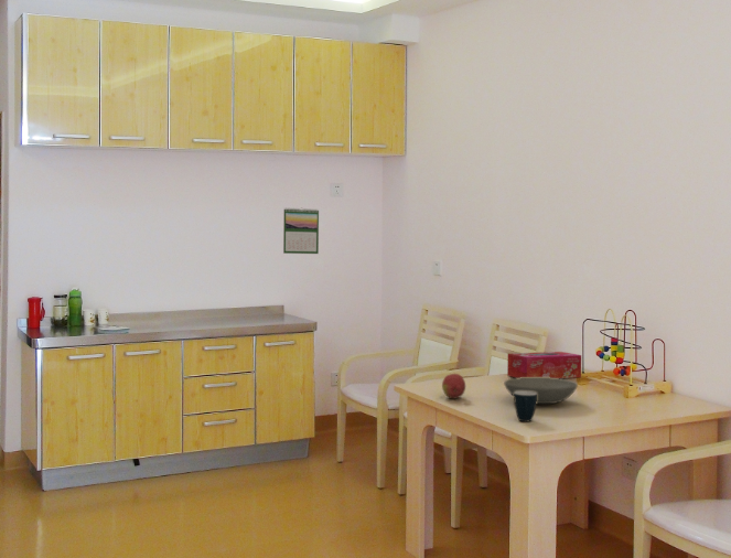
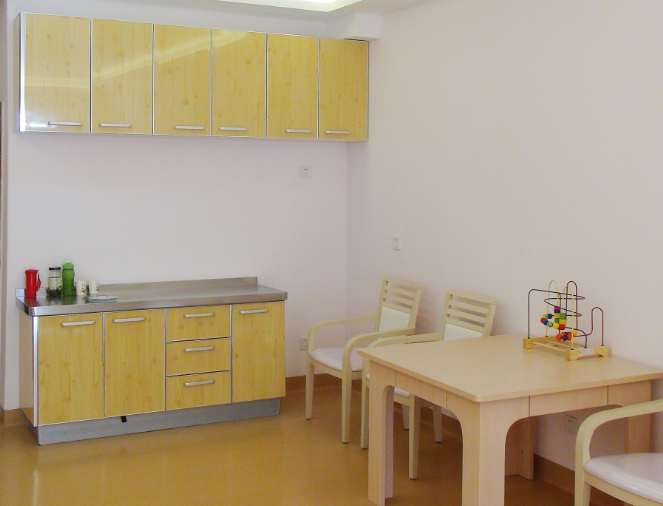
- mug (525, 407)
- tissue box (544, 365)
- calendar (301, 230)
- fruit (453, 386)
- bowl (539, 391)
